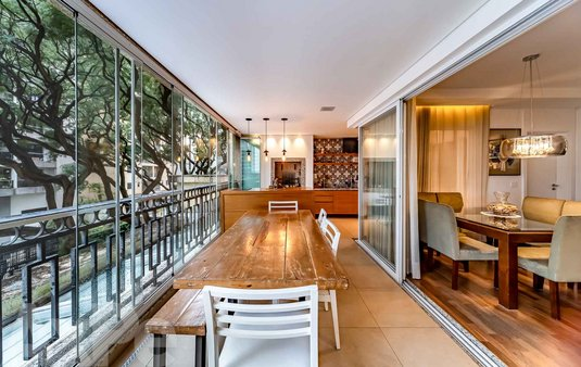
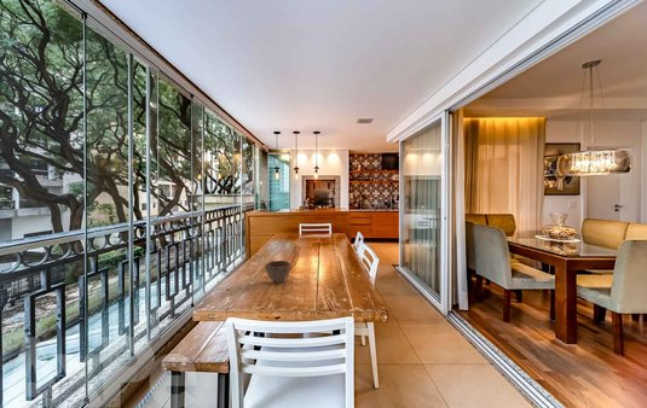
+ bowl (278, 272)
